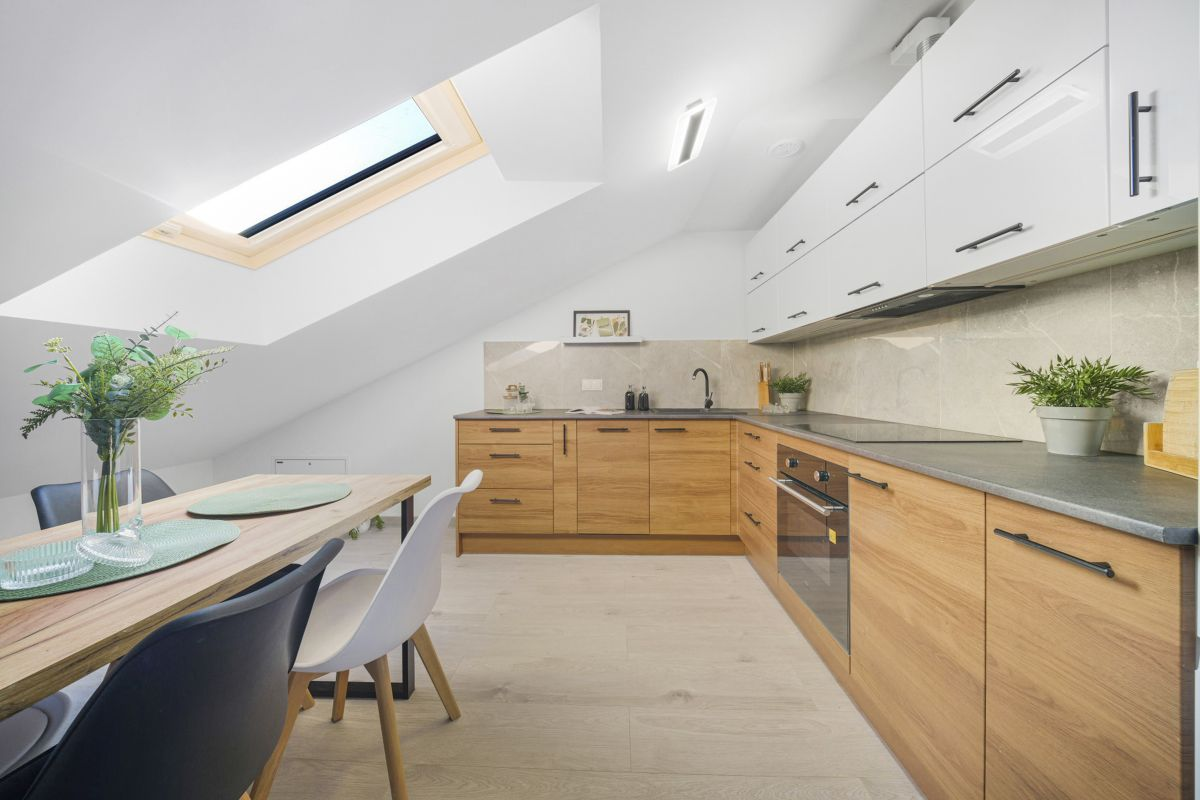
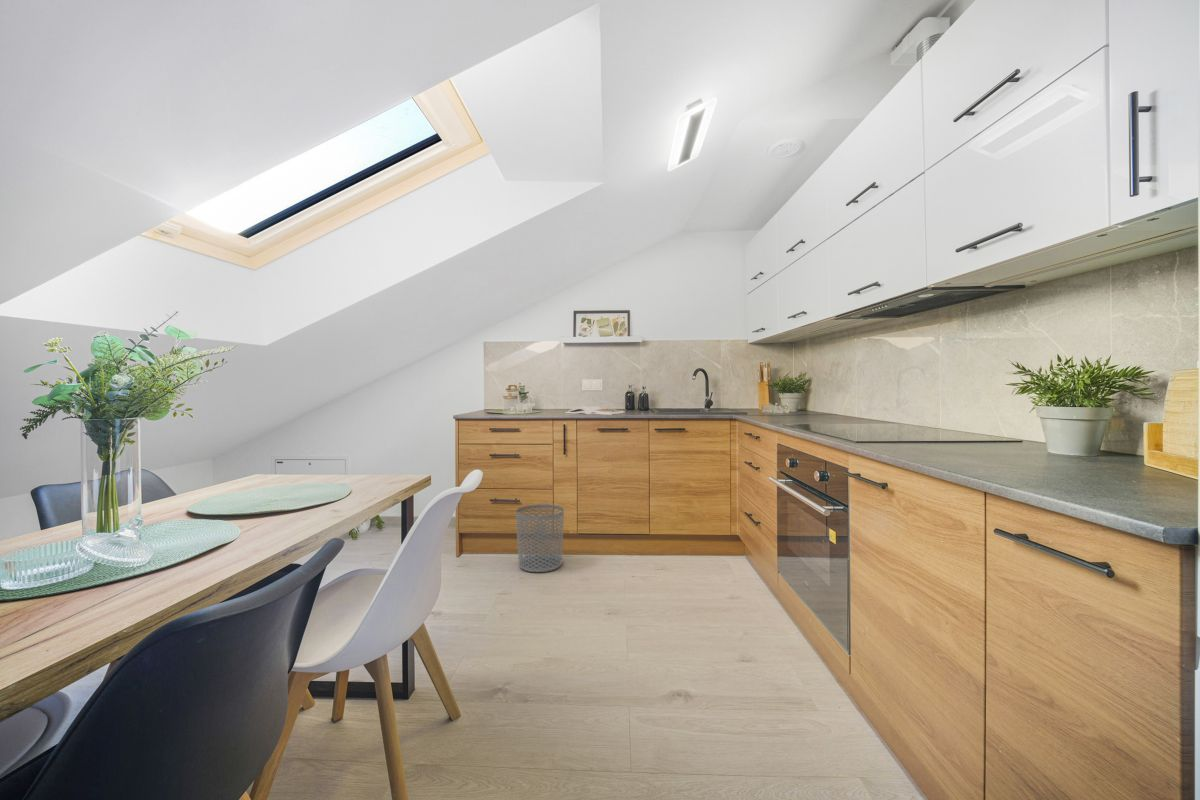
+ waste bin (540, 537)
